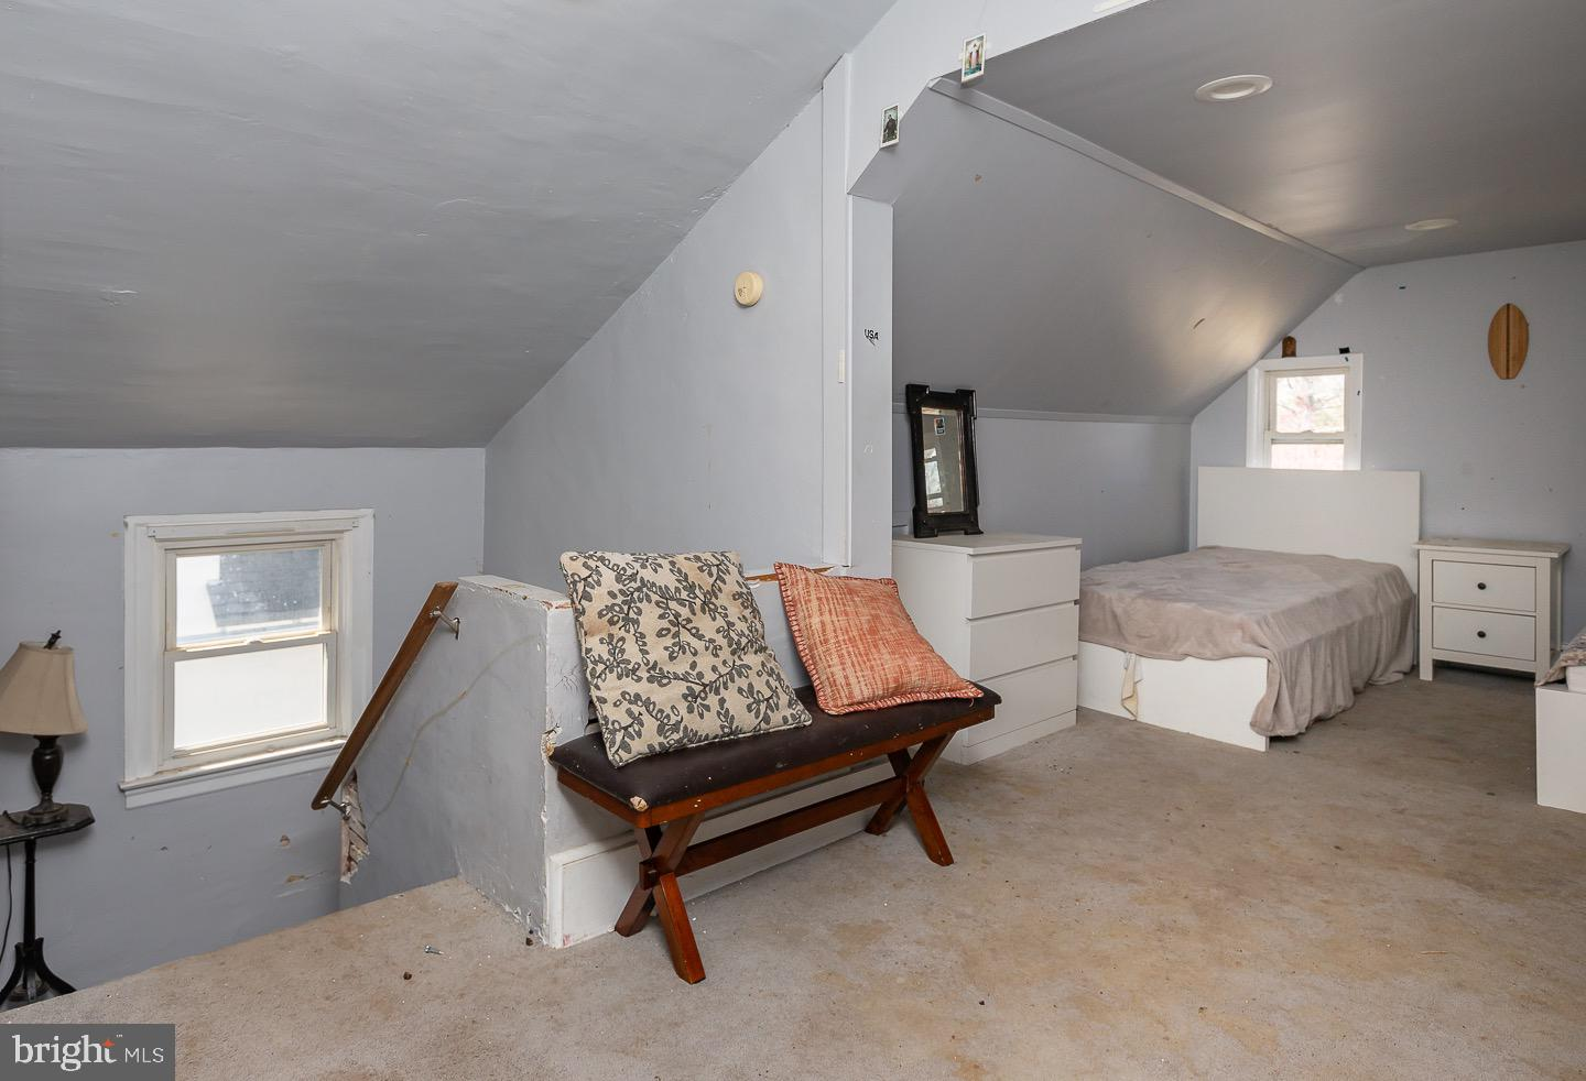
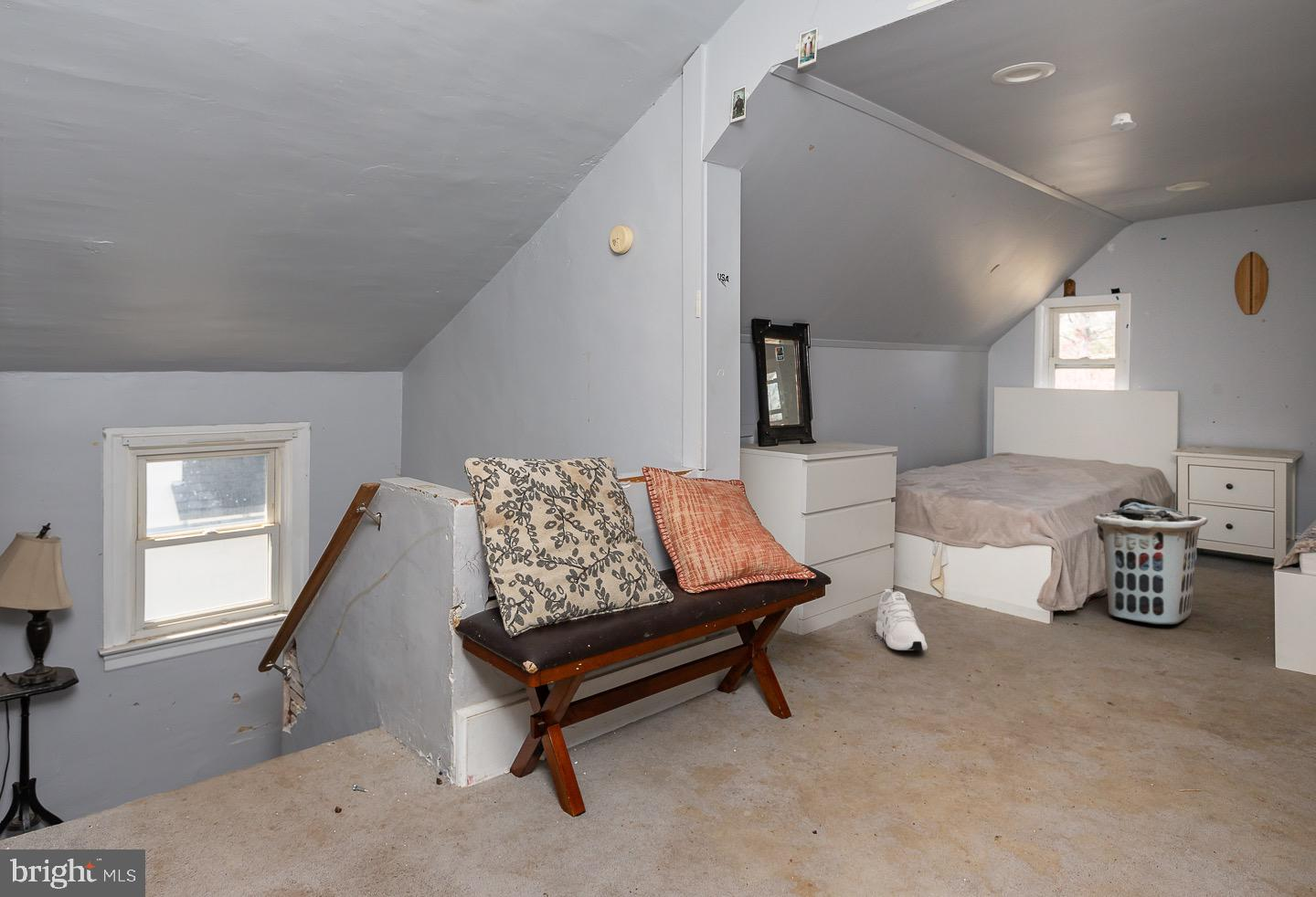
+ recessed light (1121, 121)
+ clothes hamper (1150, 556)
+ shoe (900, 617)
